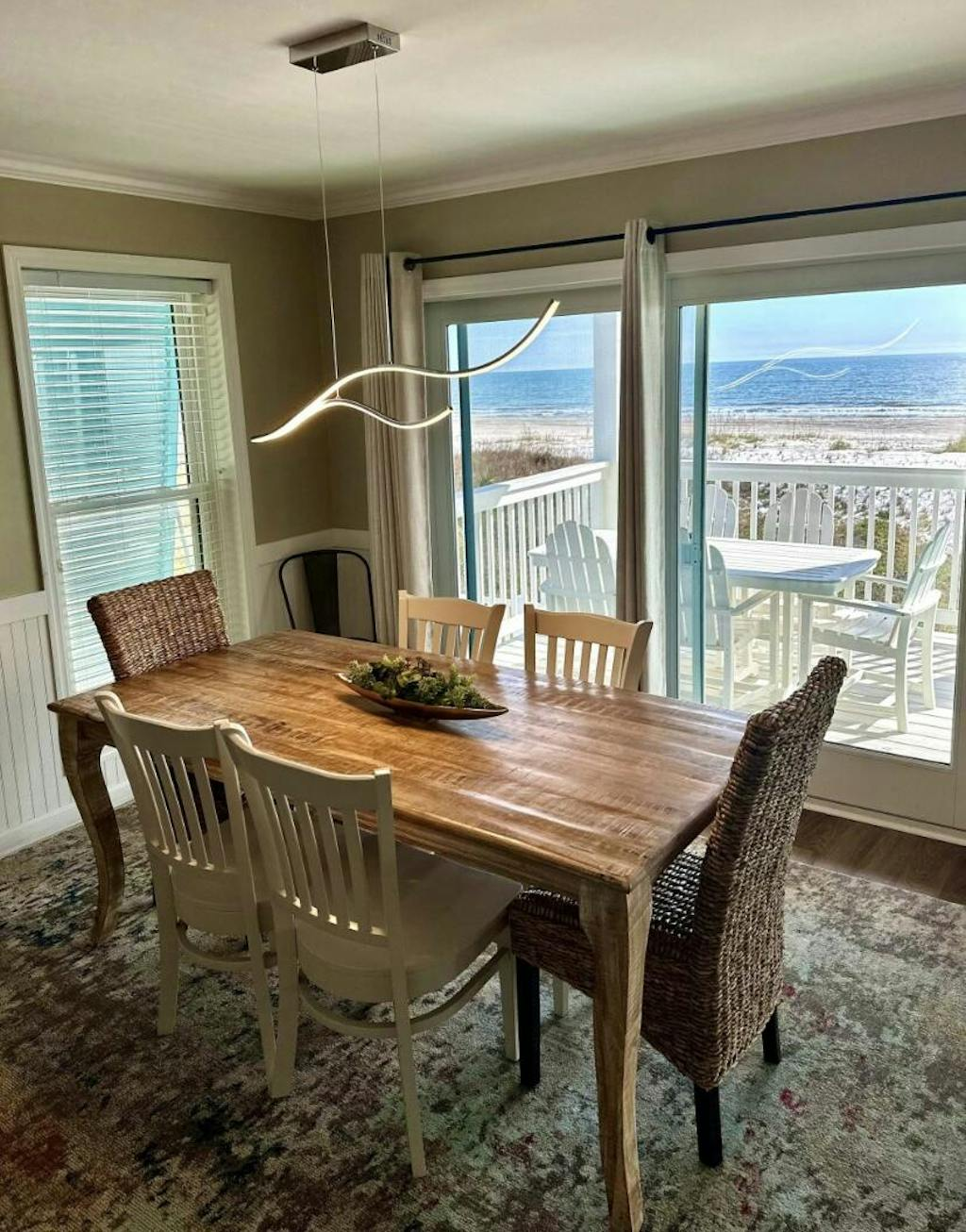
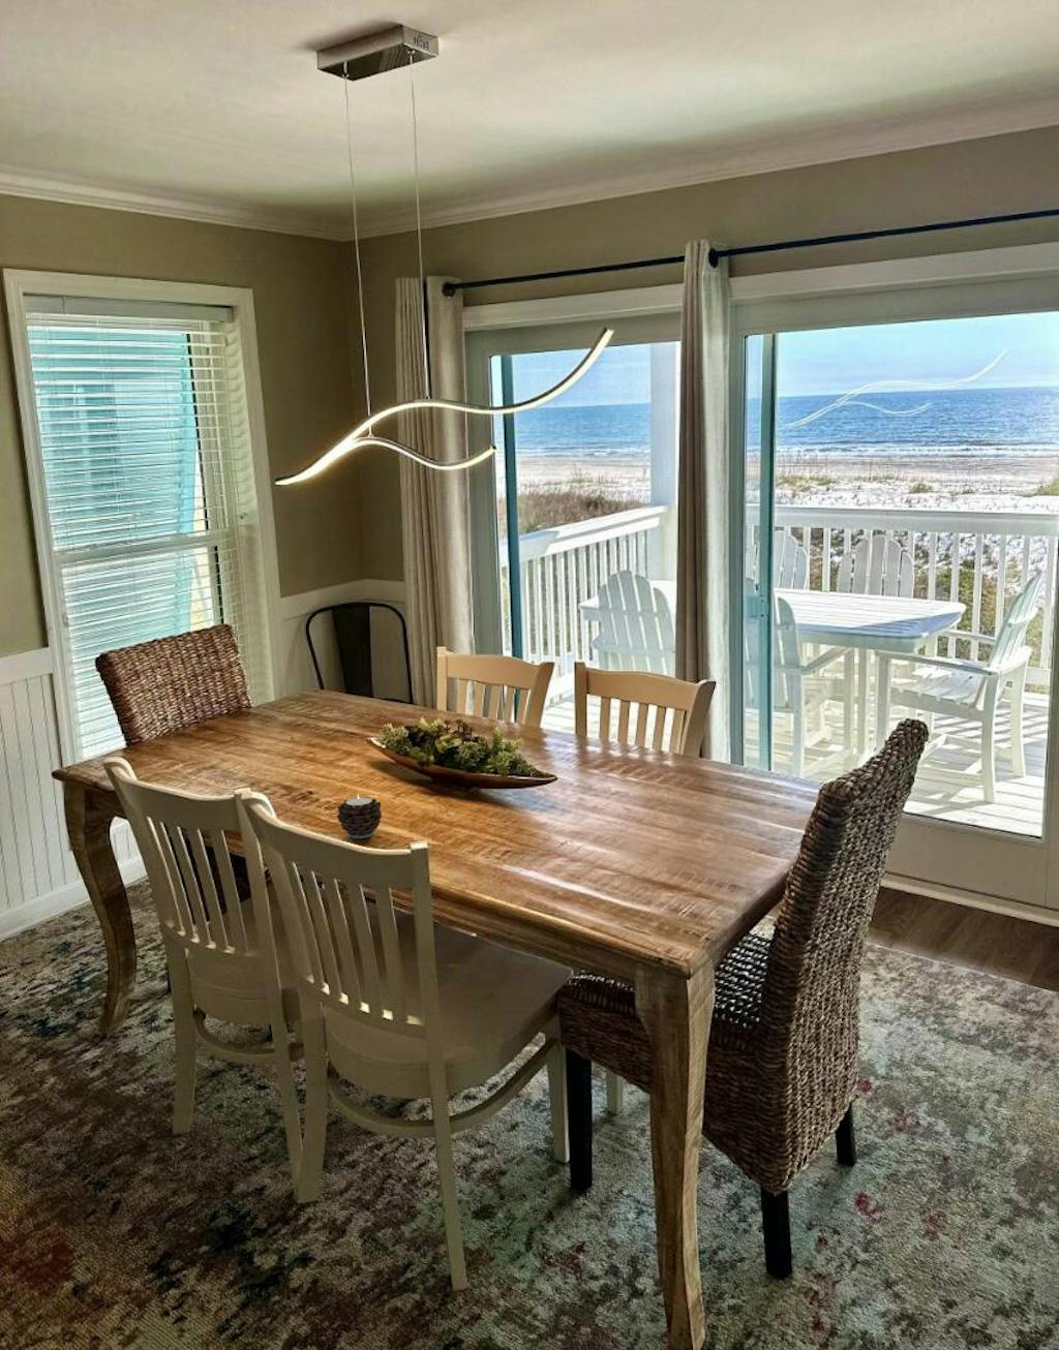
+ candle (360, 813)
